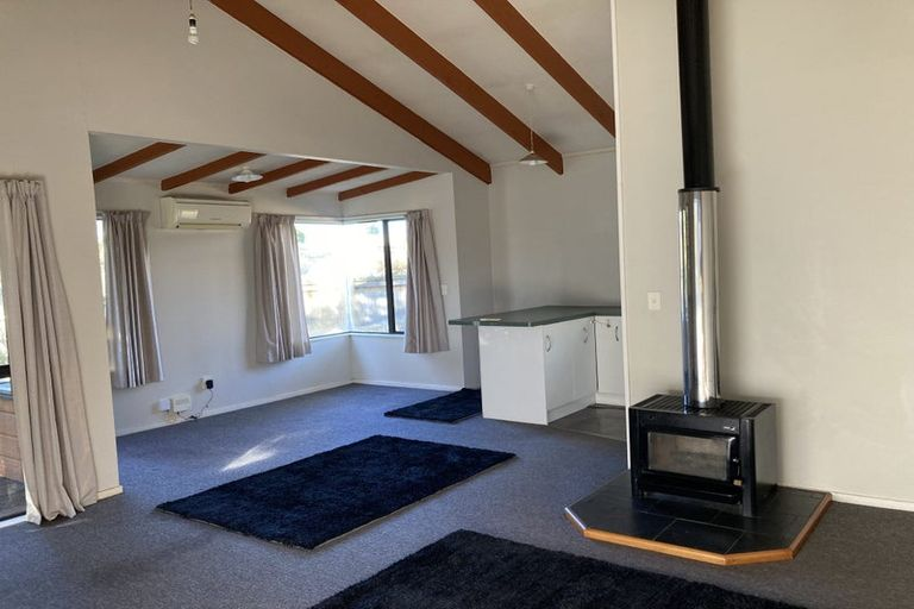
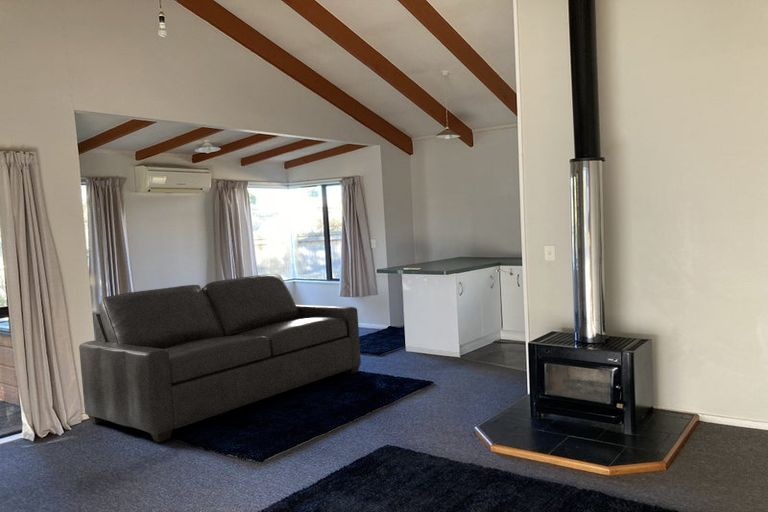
+ sofa (234, 338)
